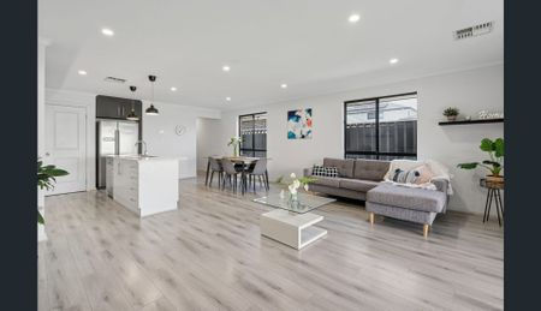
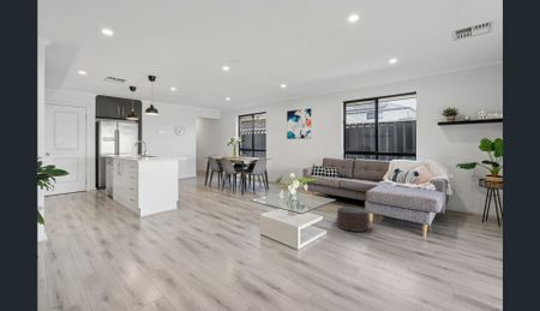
+ pouf (353, 217)
